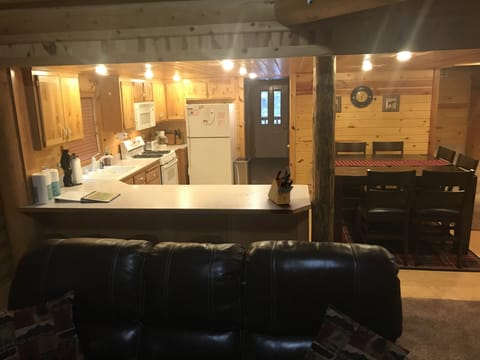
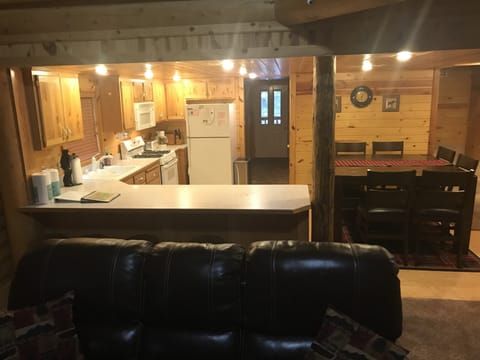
- knife block (280, 184)
